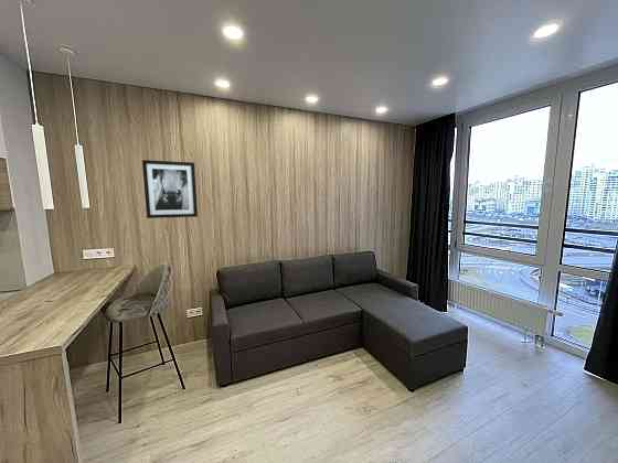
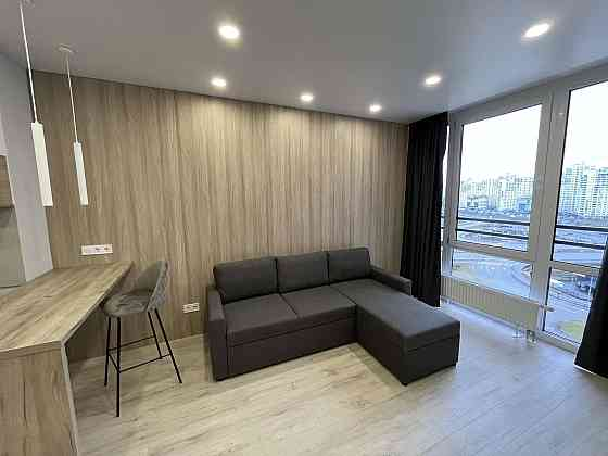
- wall art (171, 190)
